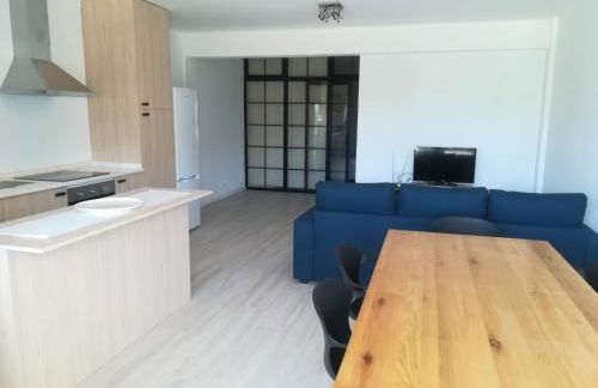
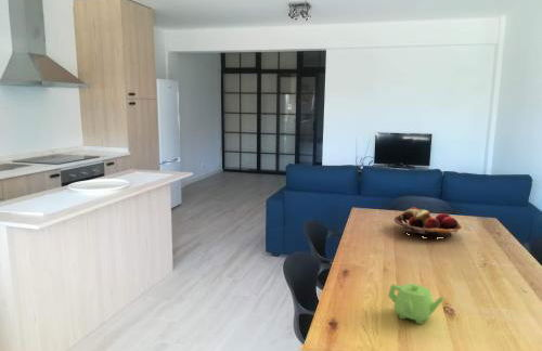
+ fruit basket (426, 221)
+ teapot (413, 302)
